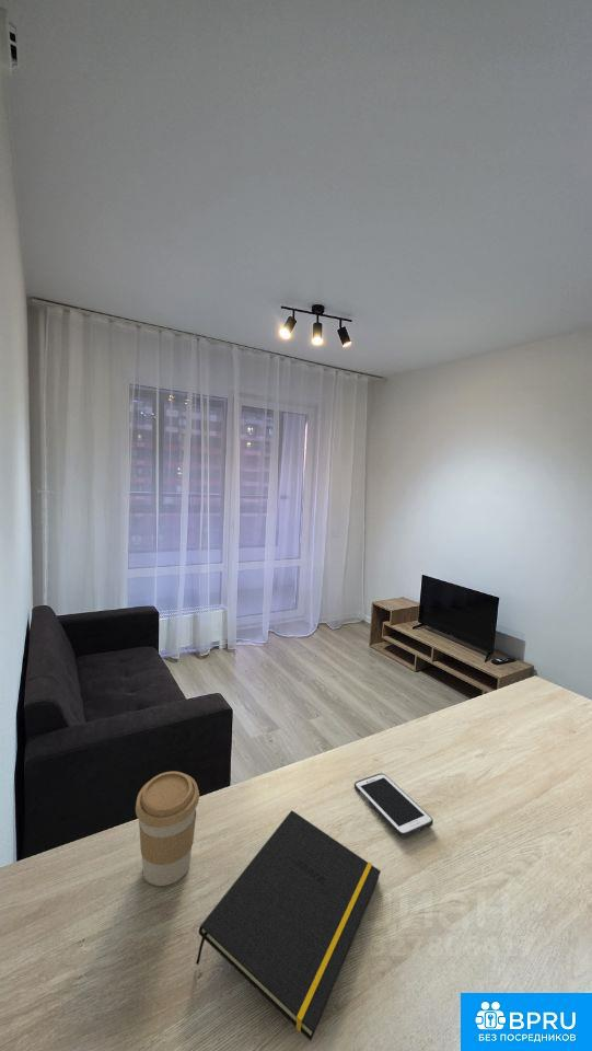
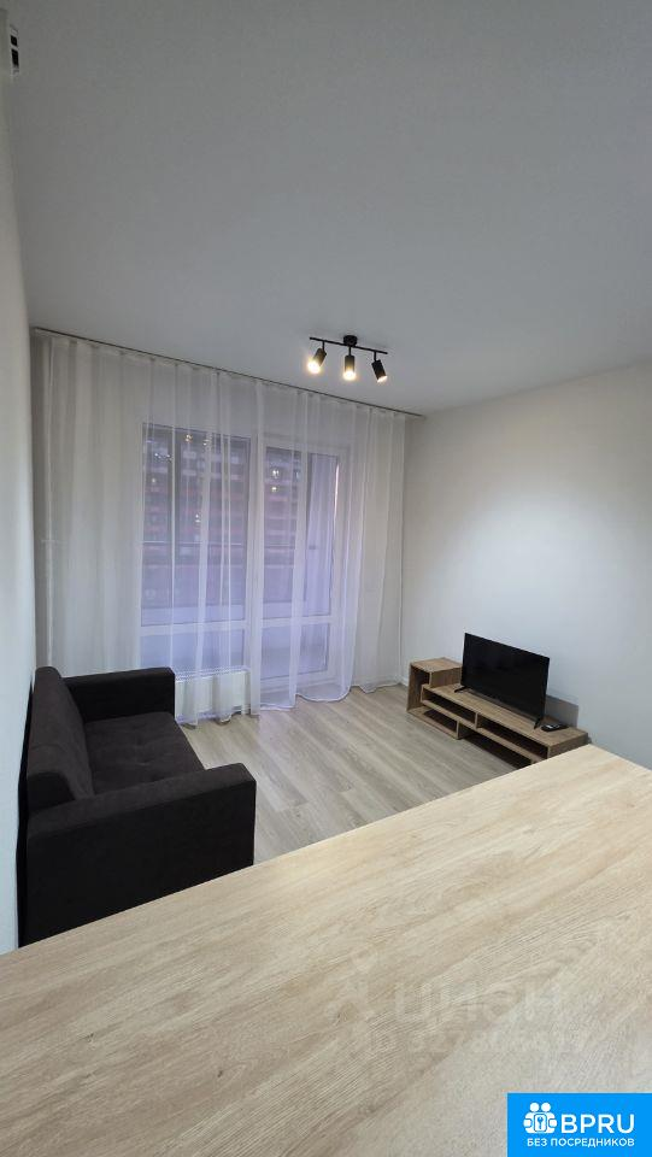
- coffee cup (167, 825)
- notepad (299, 899)
- cell phone (391, 802)
